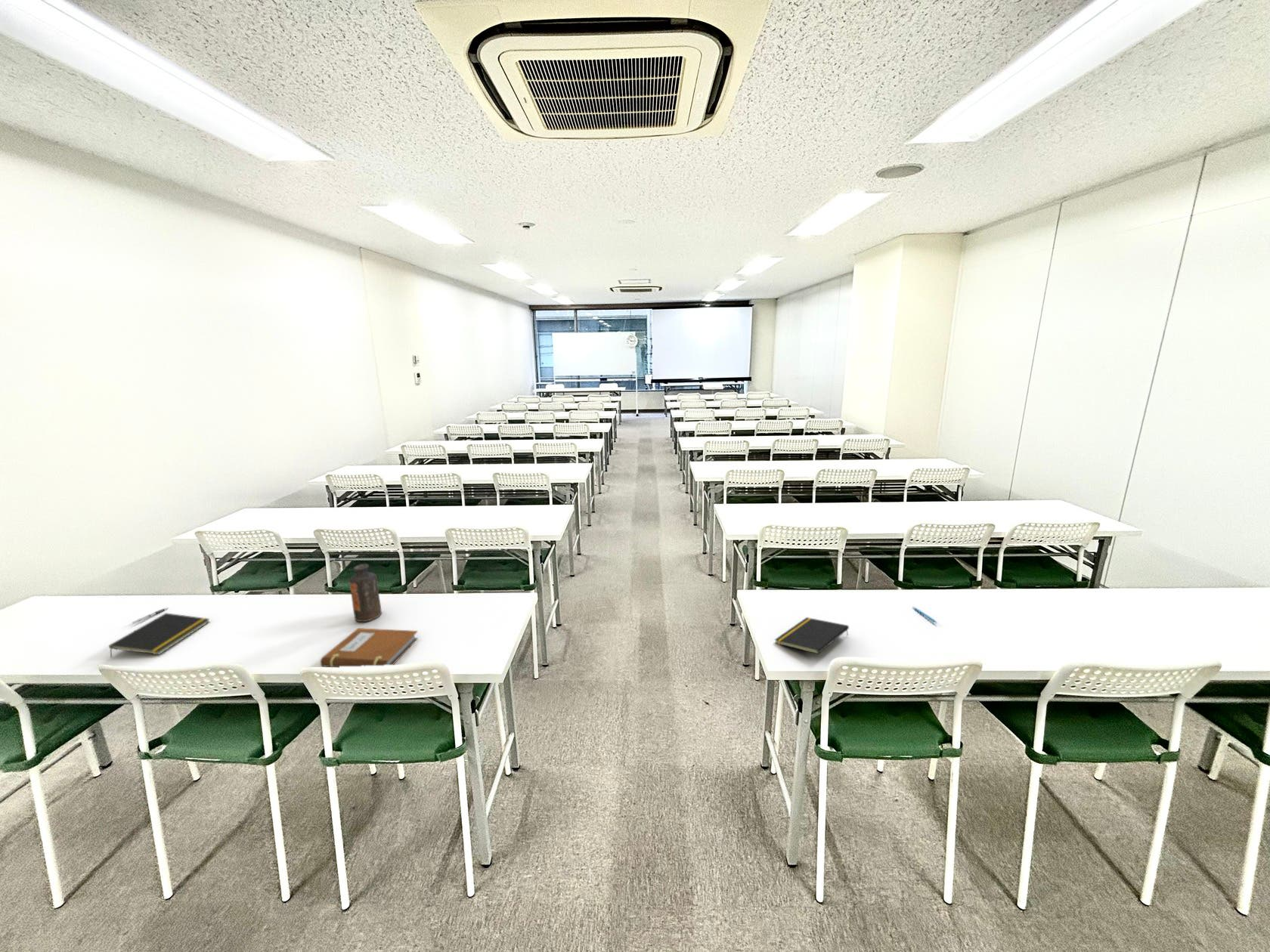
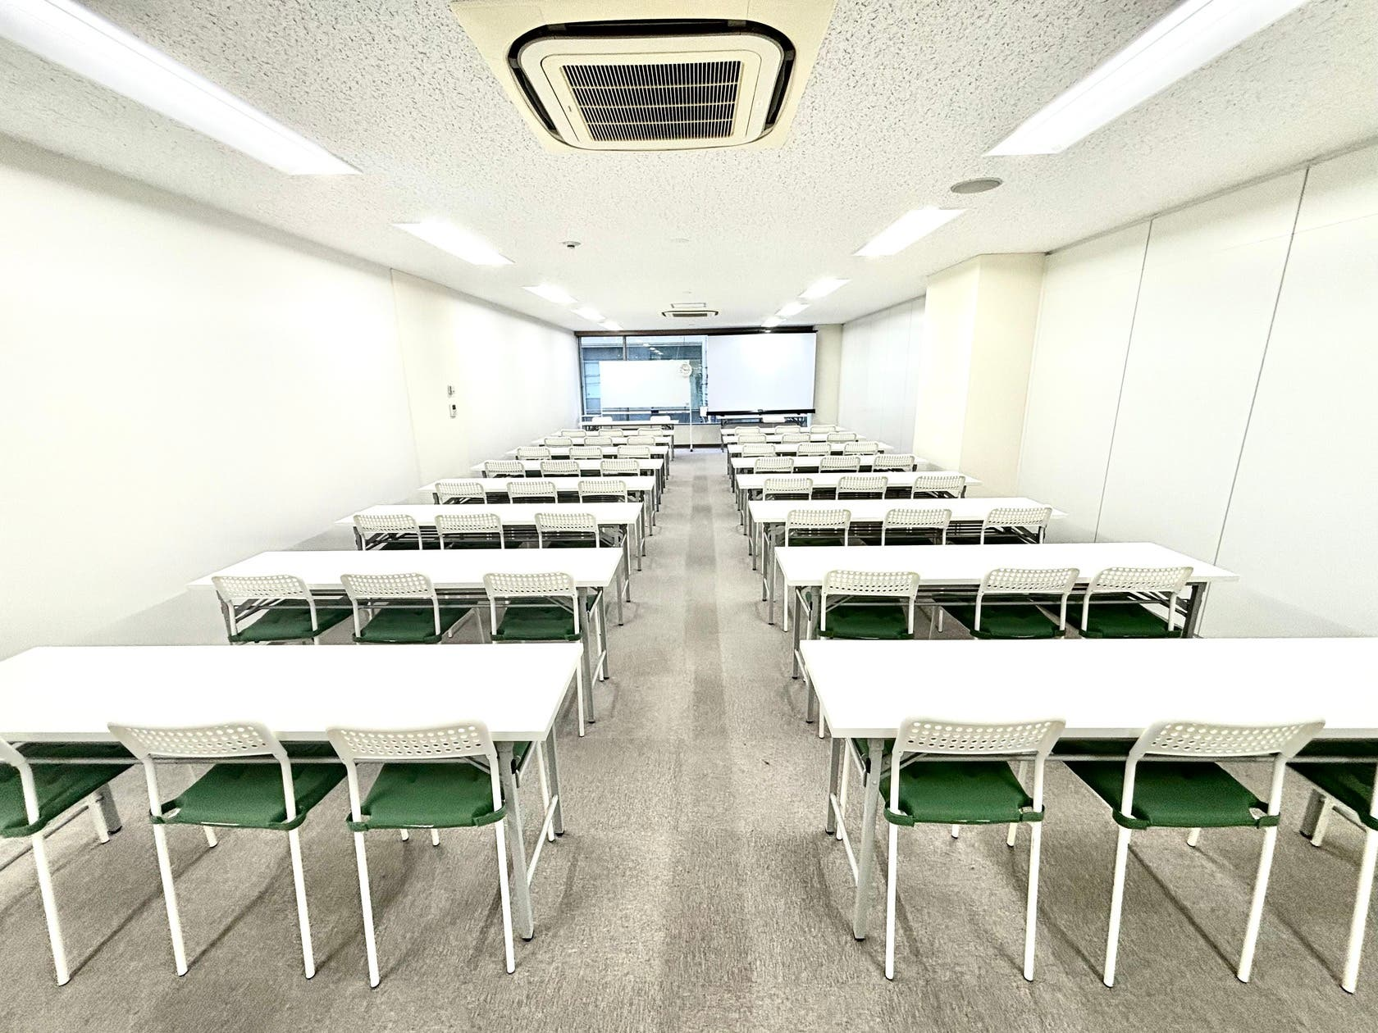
- pen (150, 614)
- bottle (364, 592)
- notebook (370, 648)
- notepad (163, 632)
- notepad (812, 634)
- pen (924, 614)
